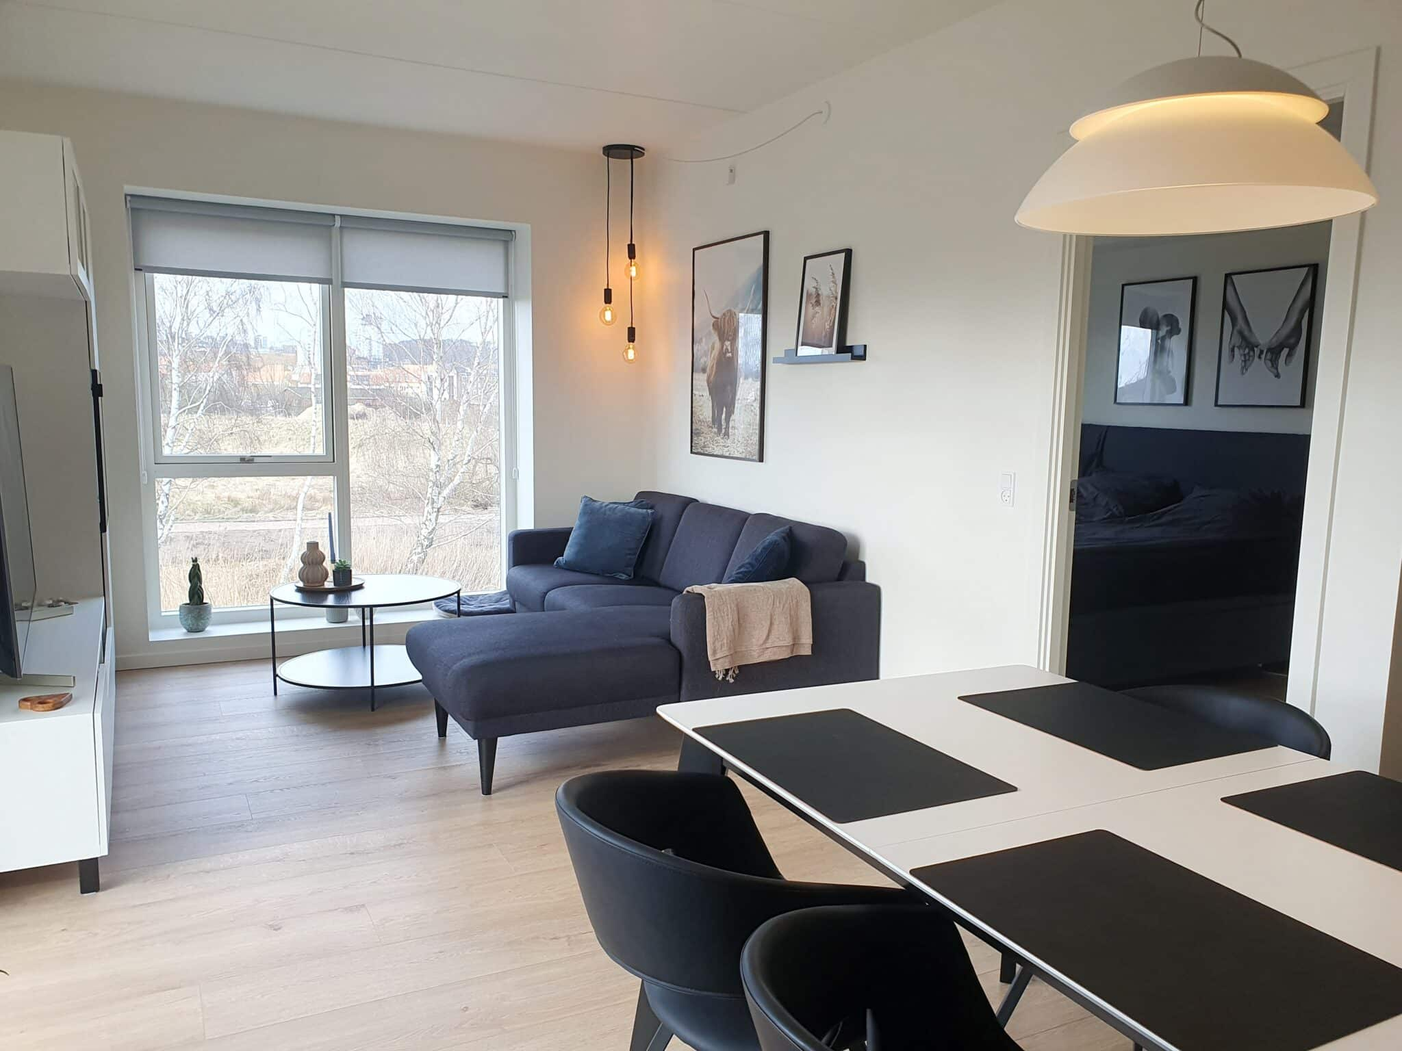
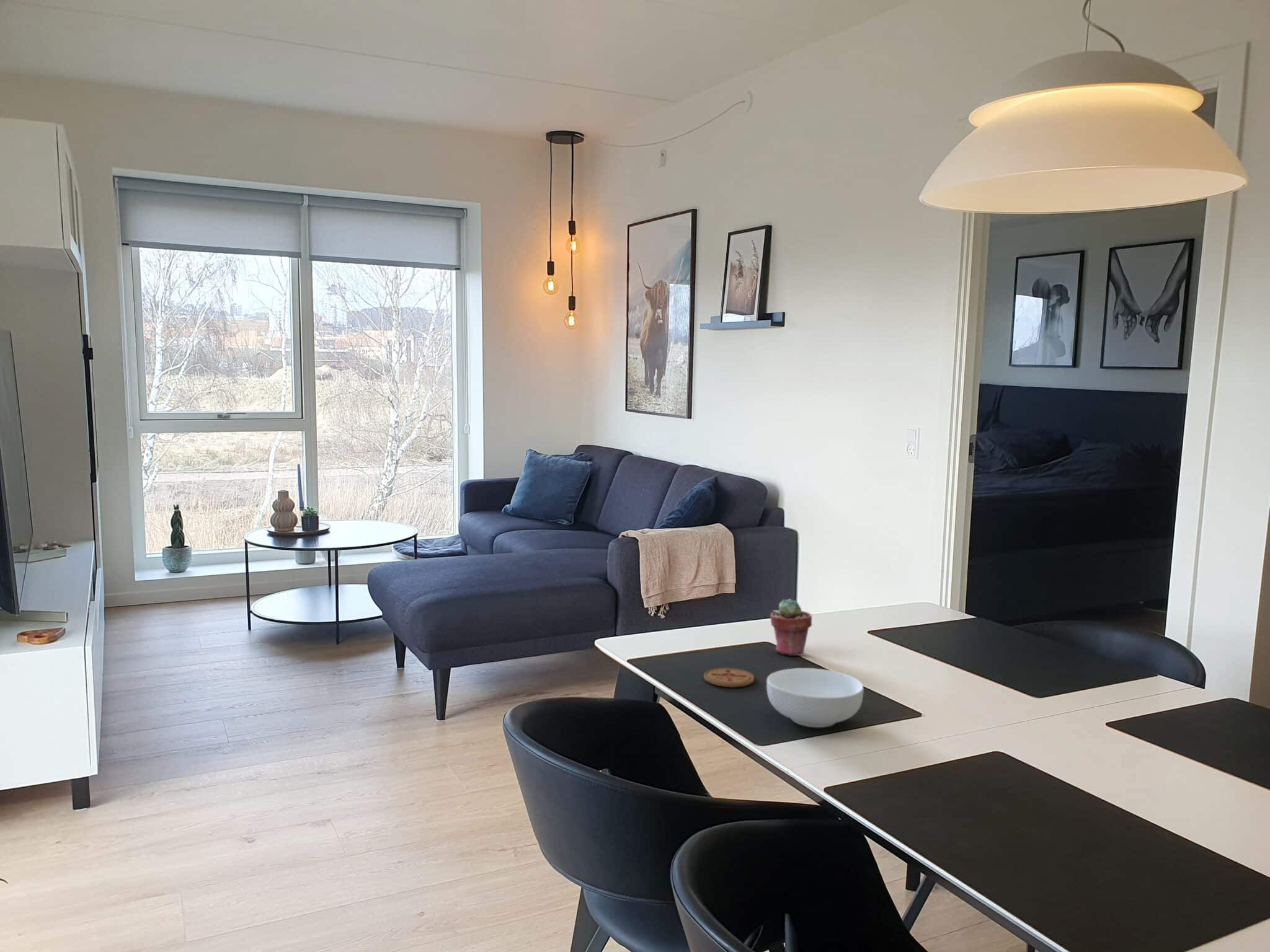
+ coaster (729, 677)
+ potted succulent (791, 625)
+ cereal bowl (814, 700)
